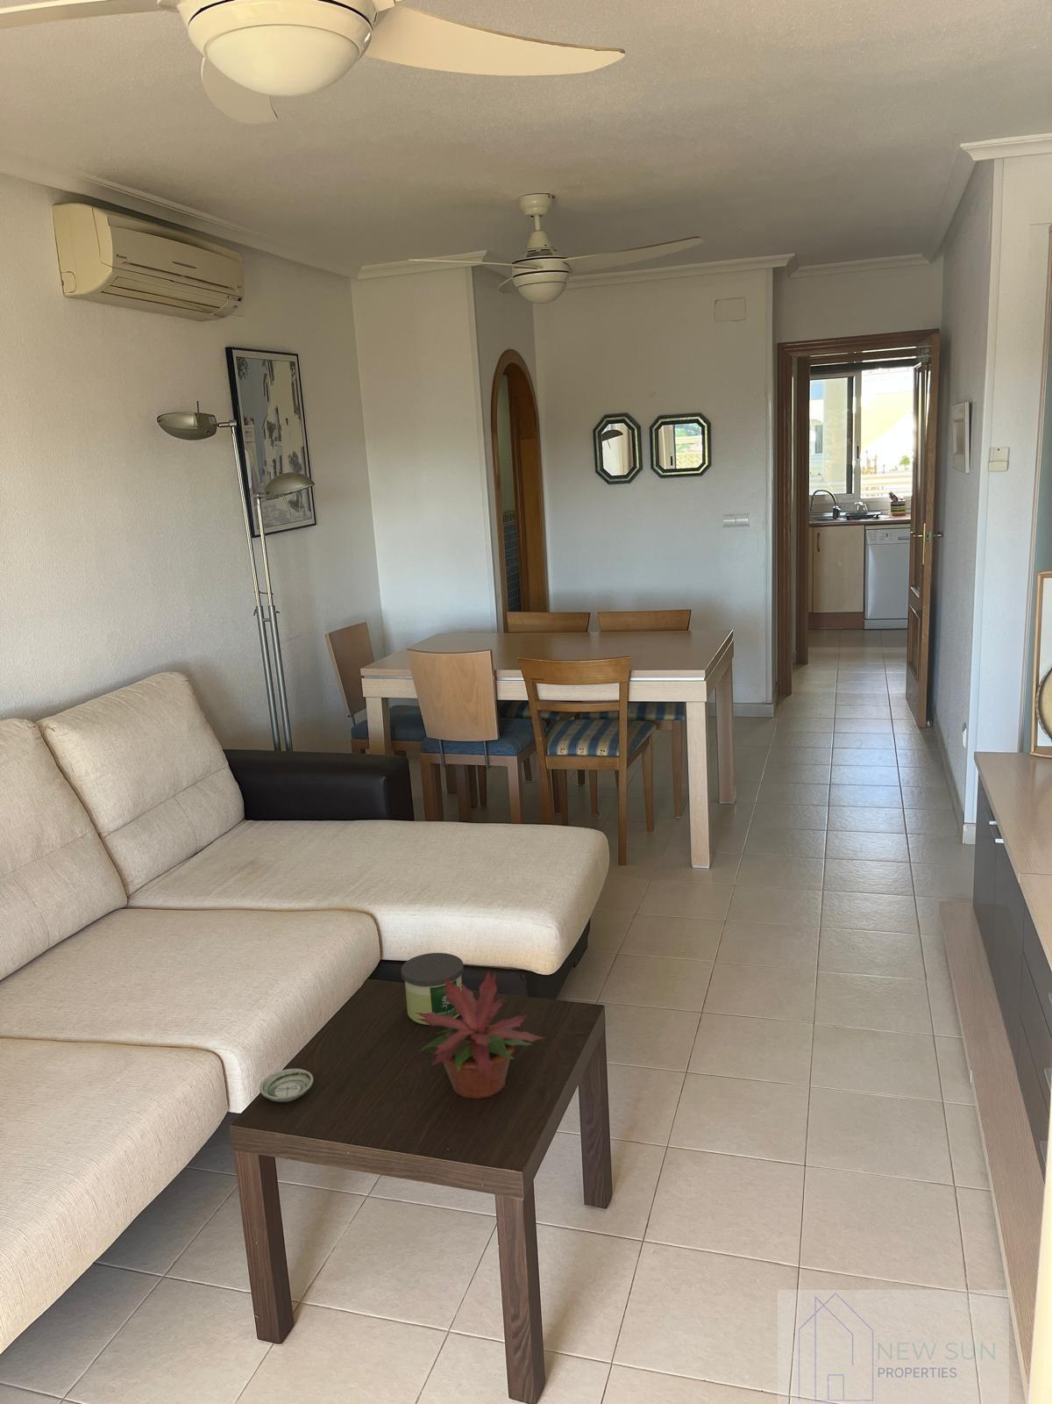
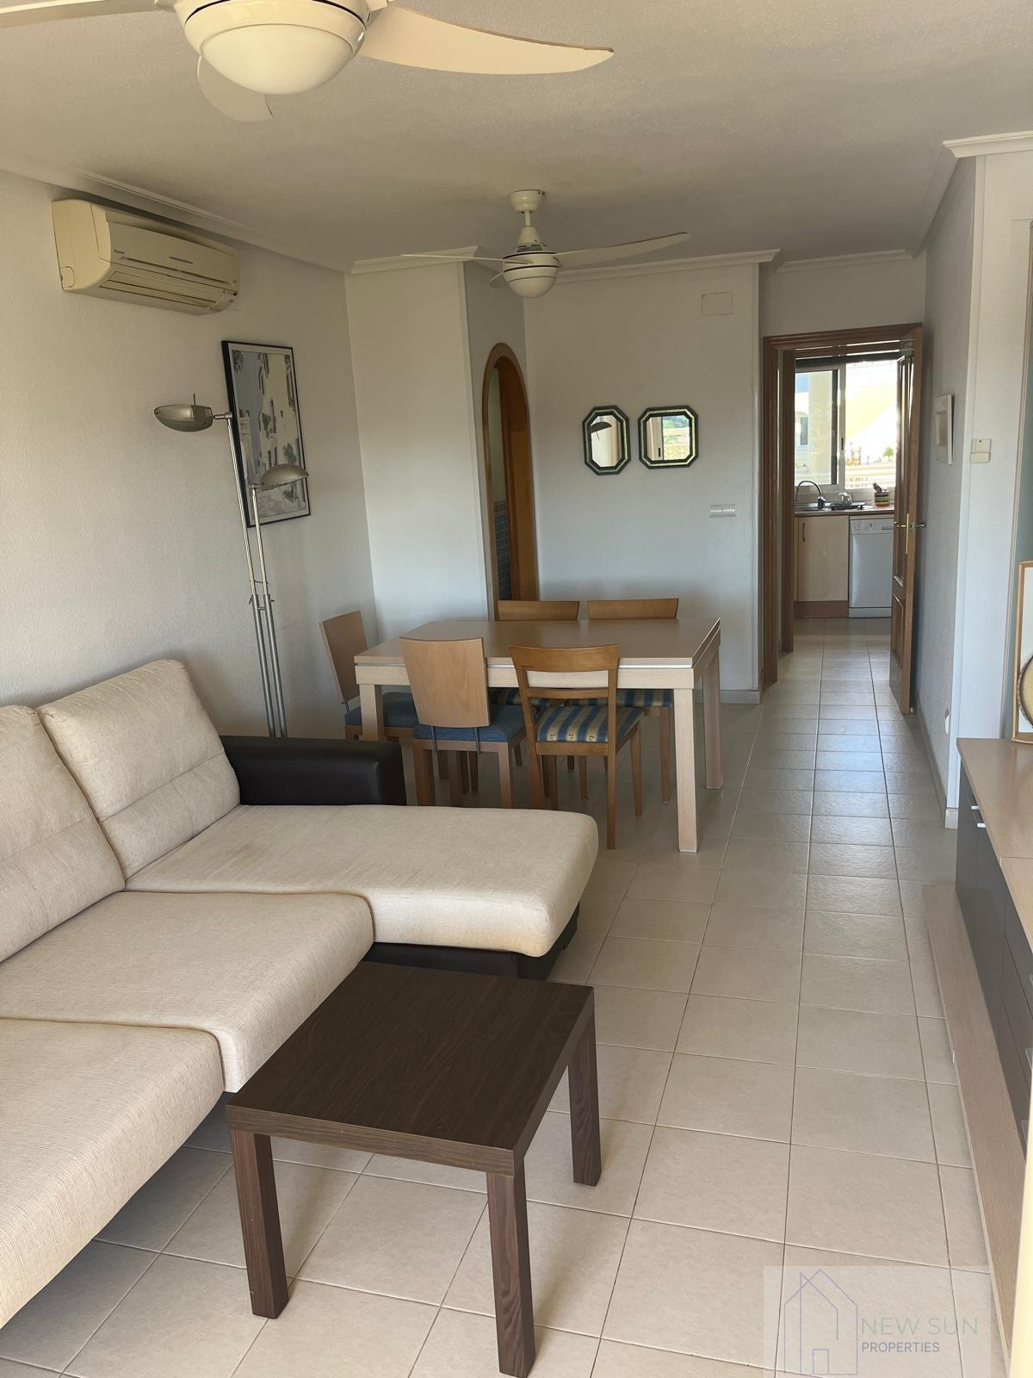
- potted plant (476, 1031)
- candle (434, 989)
- saucer (286, 1088)
